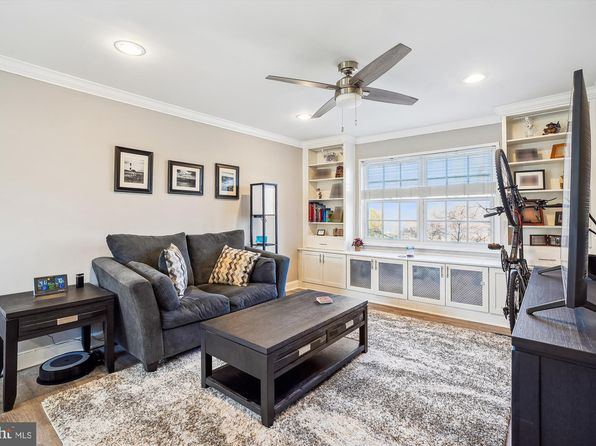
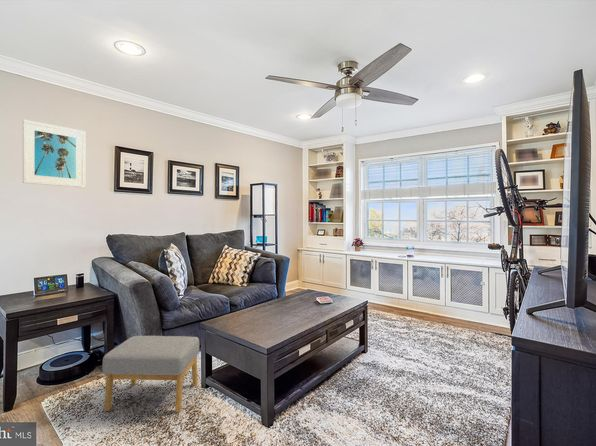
+ footstool (154, 369)
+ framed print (55, 155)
